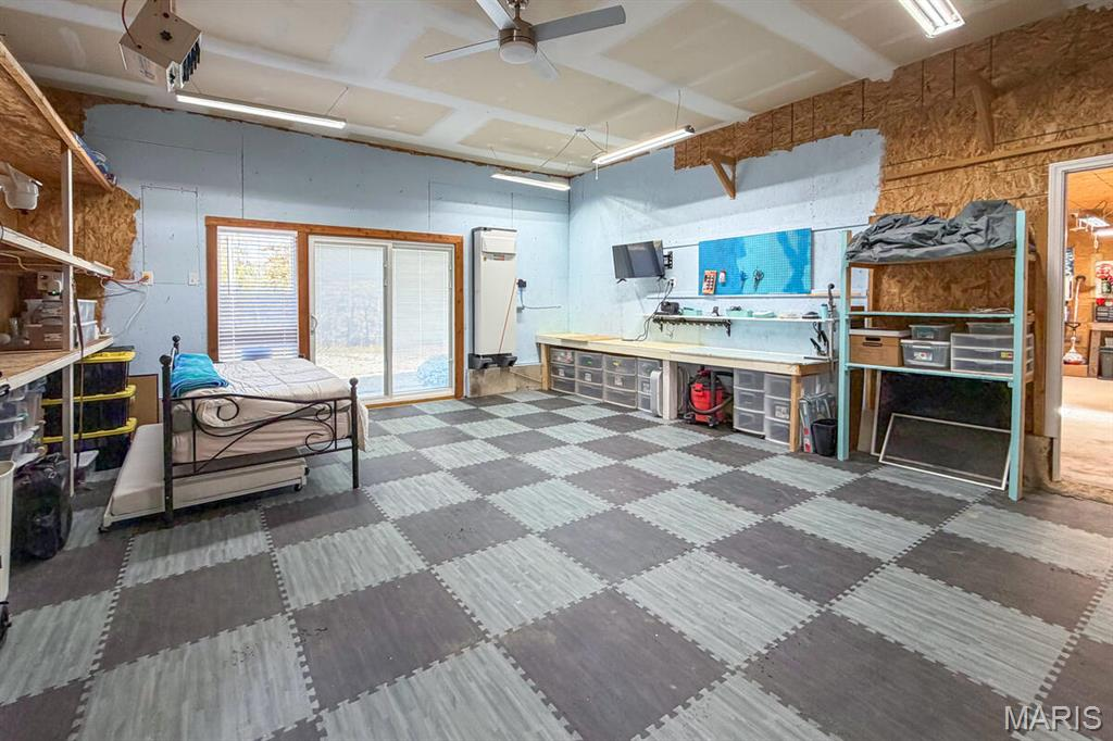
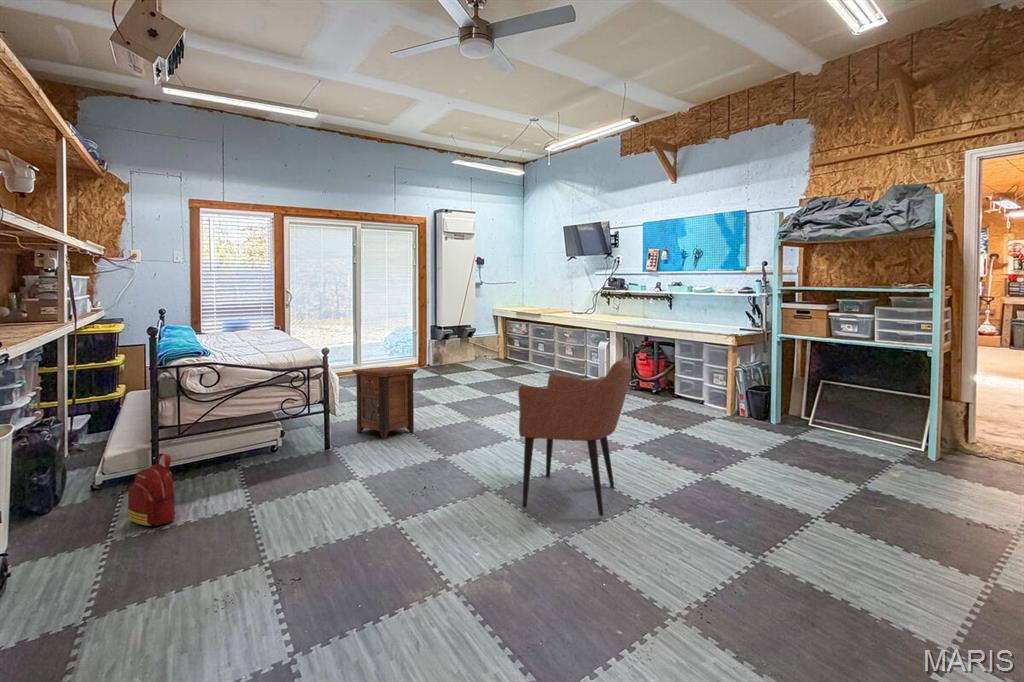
+ nightstand (385, 400)
+ backpack (151, 488)
+ armchair (580, 427)
